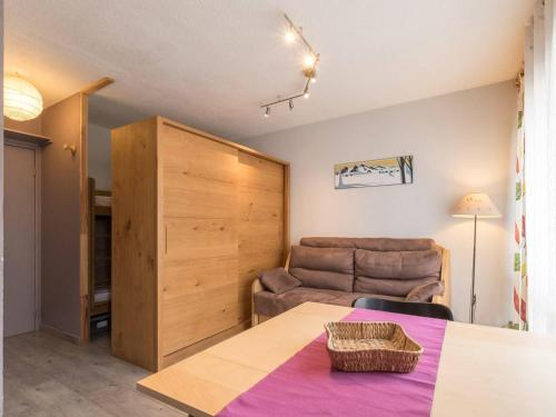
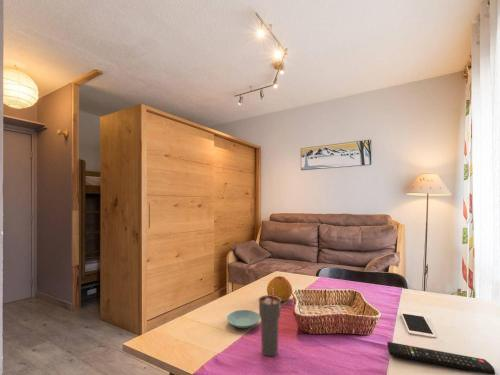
+ cup (269, 317)
+ remote control (437, 358)
+ fruit (279, 288)
+ cell phone (416, 323)
+ saucer (243, 320)
